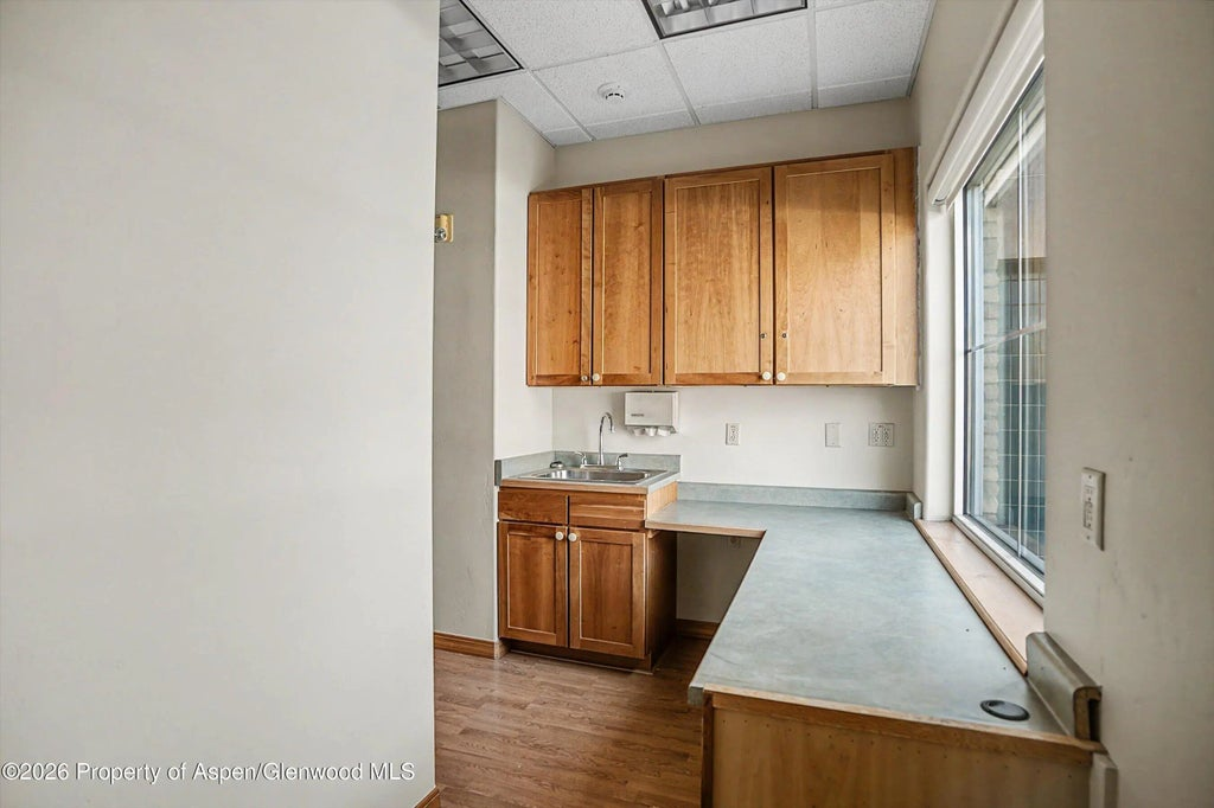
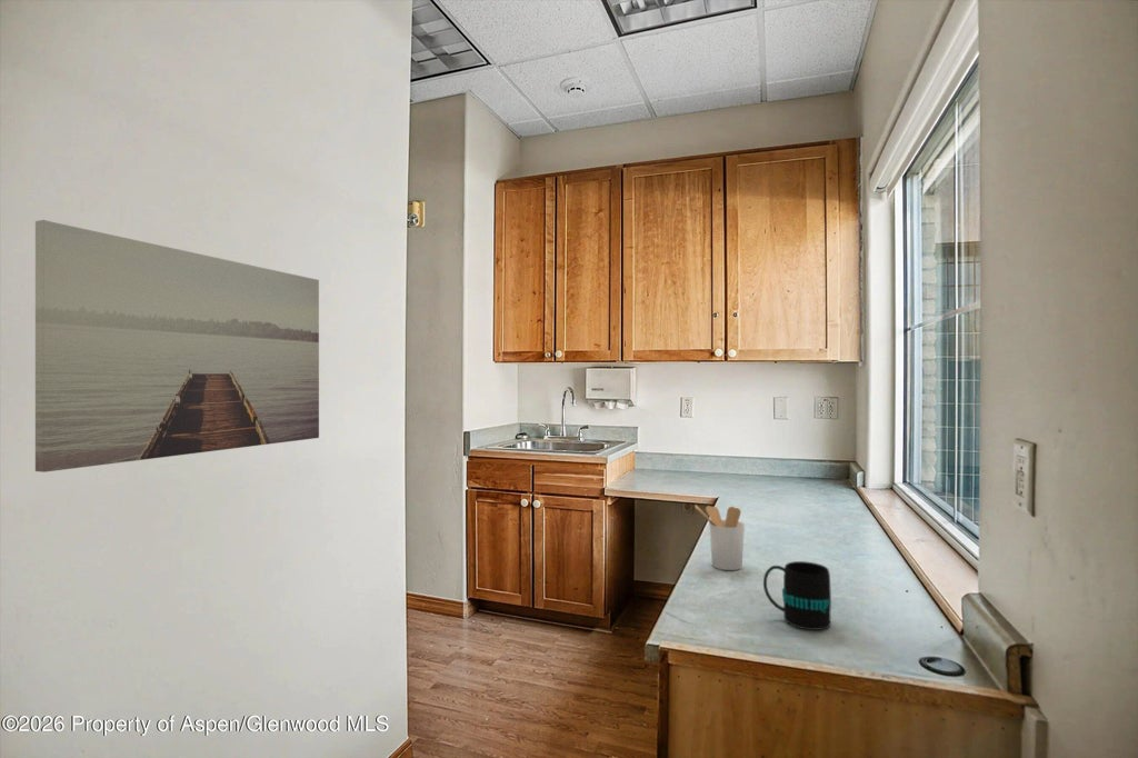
+ mug (796, 594)
+ utensil holder (718, 535)
+ wall art (209, 353)
